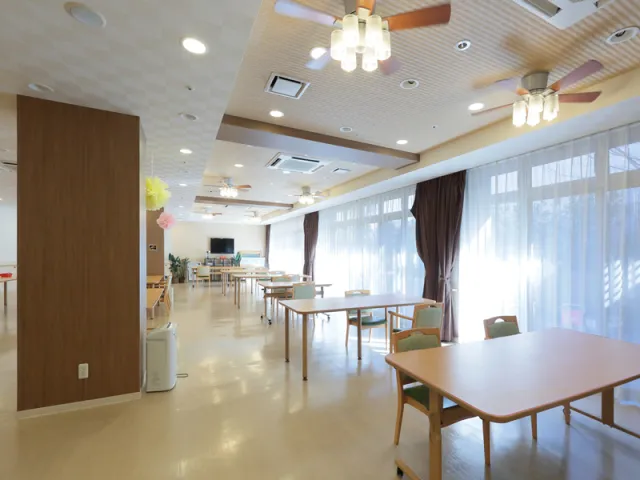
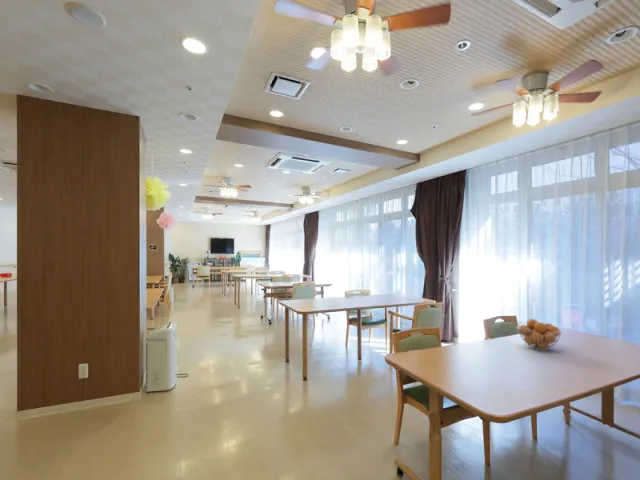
+ fruit basket (538, 334)
